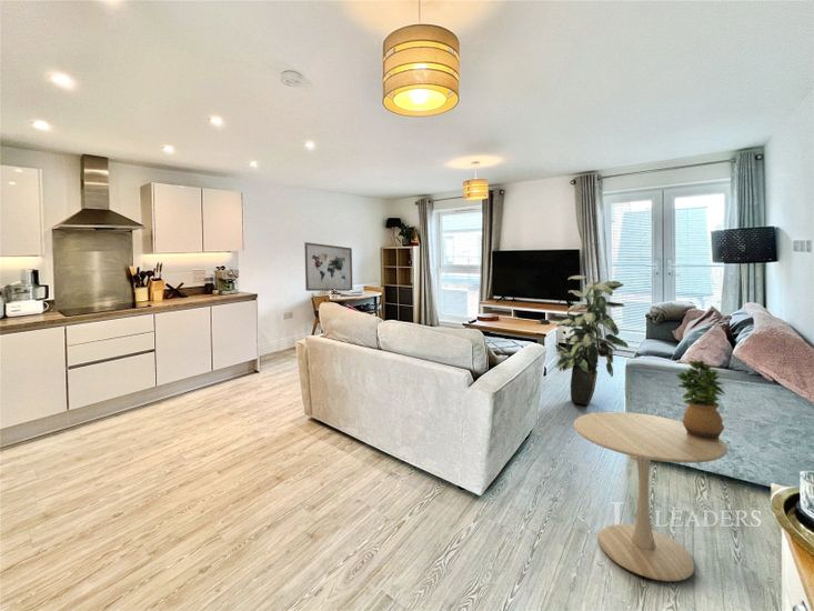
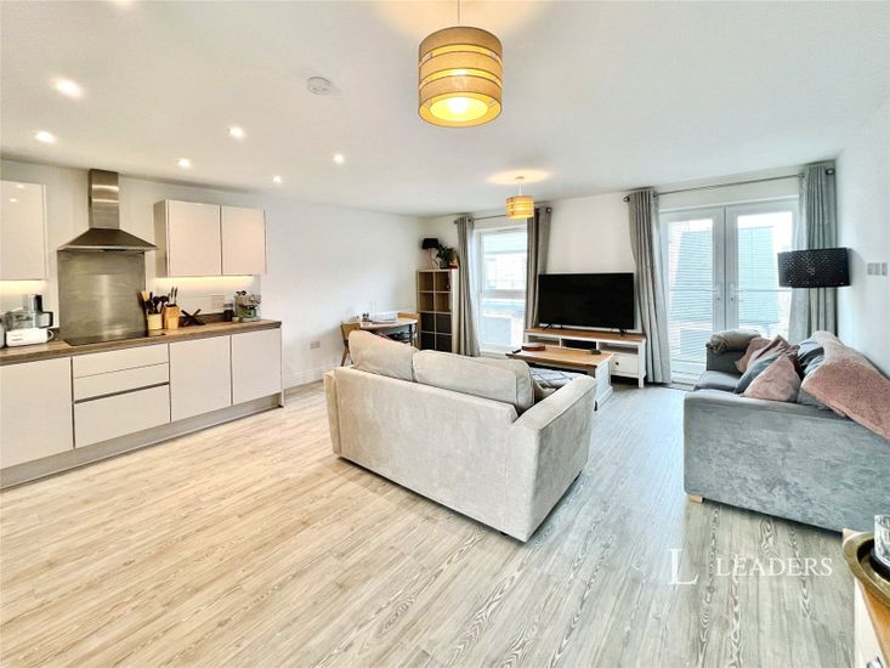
- potted plant (700, 398)
- indoor plant (586, 339)
- wall art (330, 268)
- side table (643, 491)
